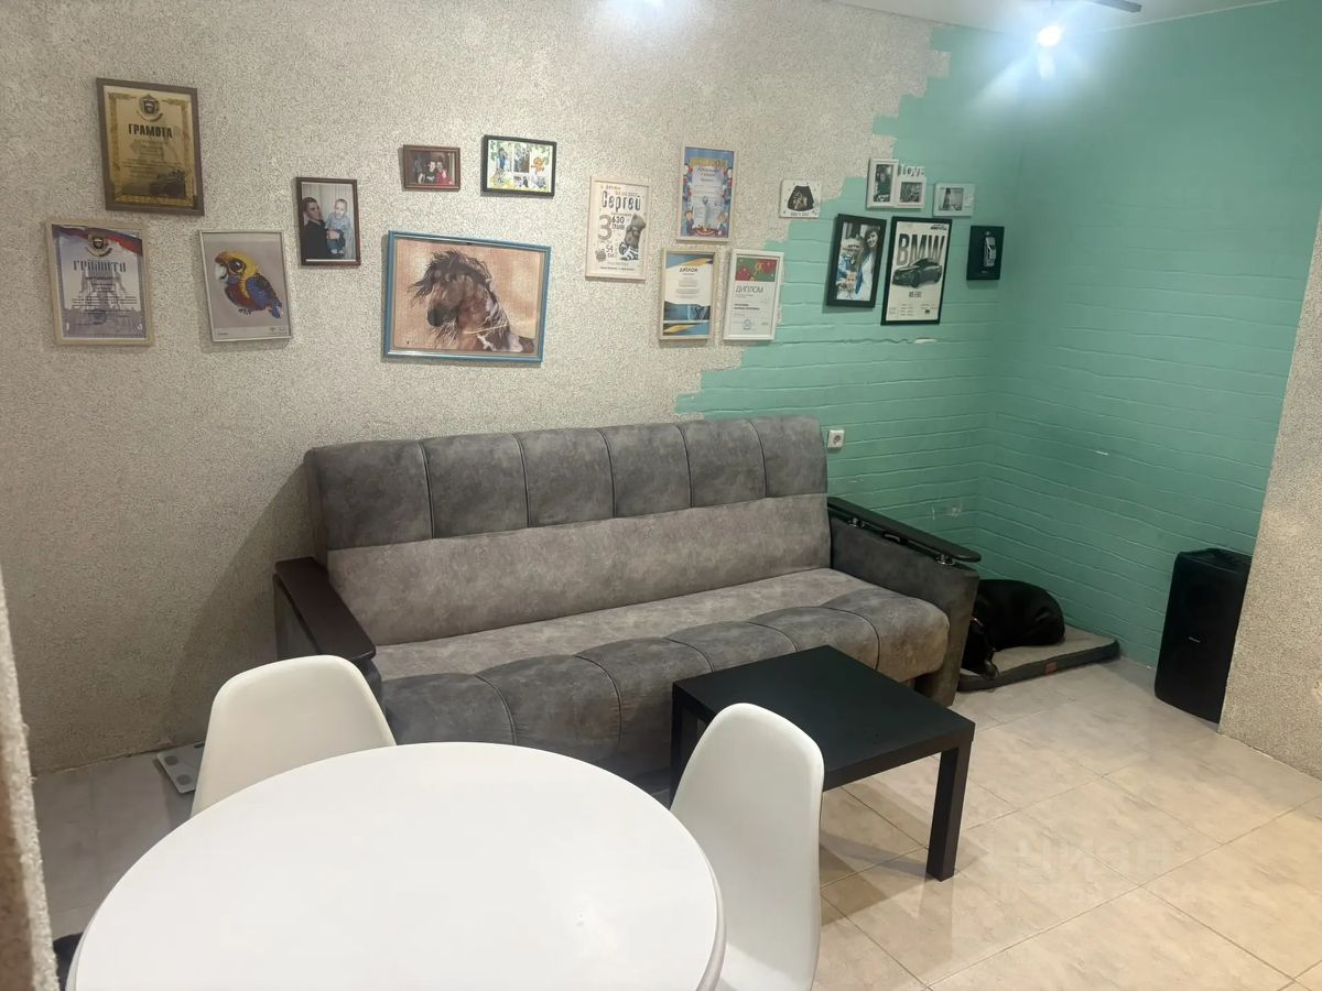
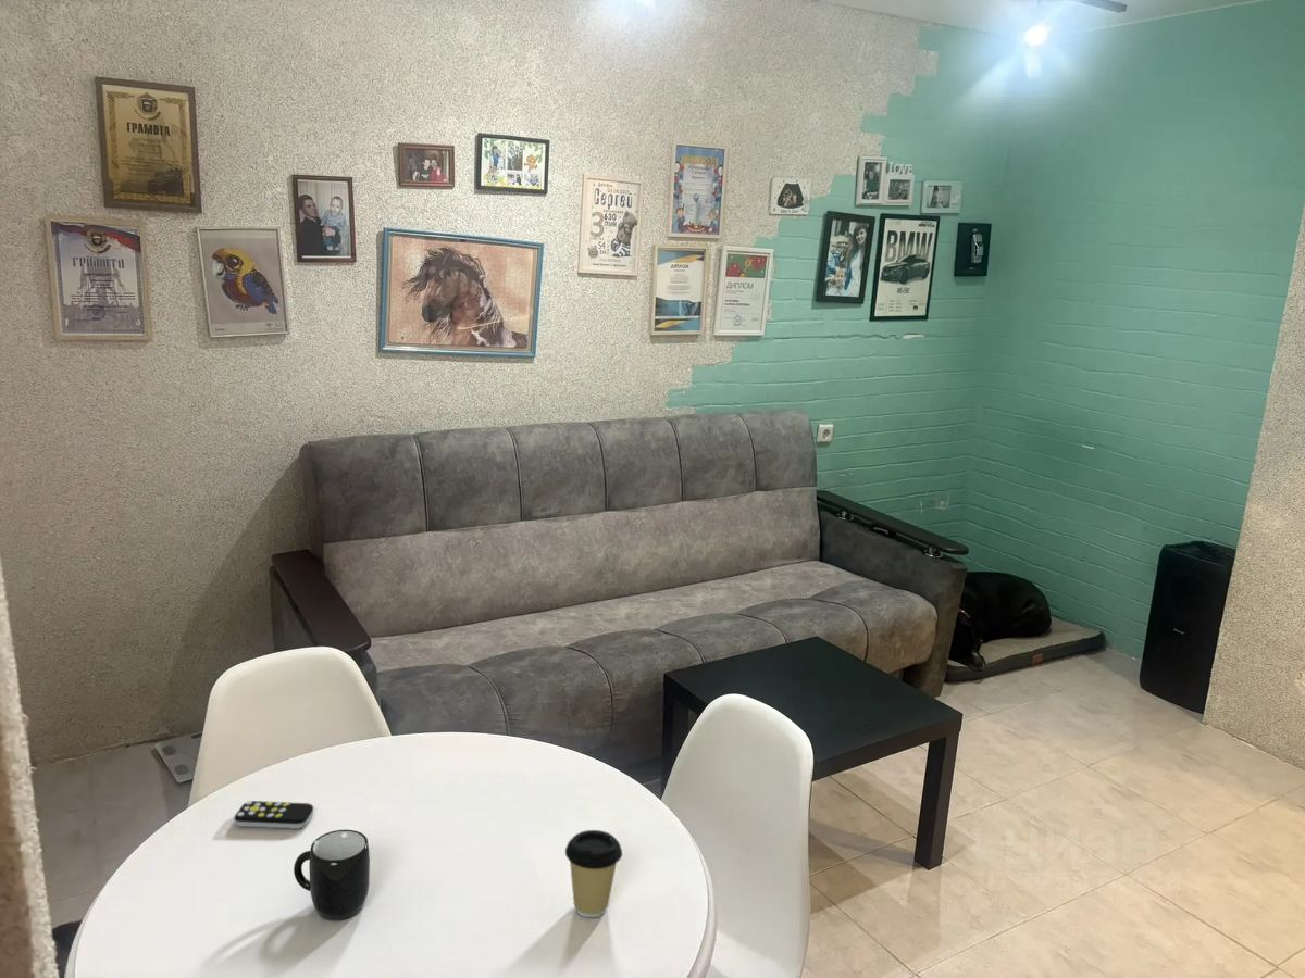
+ mug (331, 874)
+ coffee cup (592, 874)
+ remote control (274, 814)
